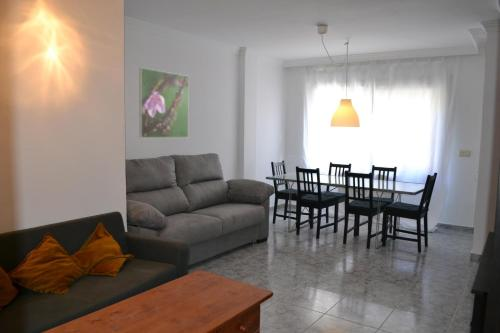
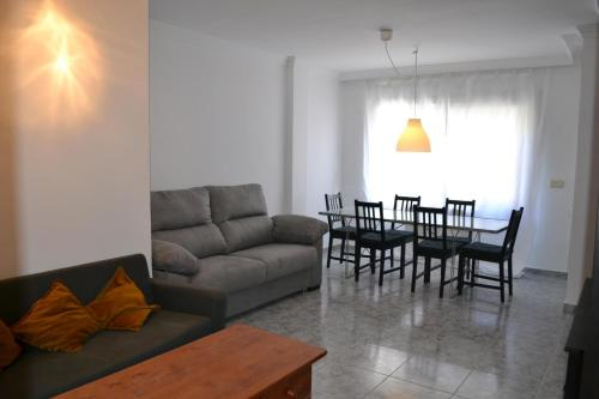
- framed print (165, 105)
